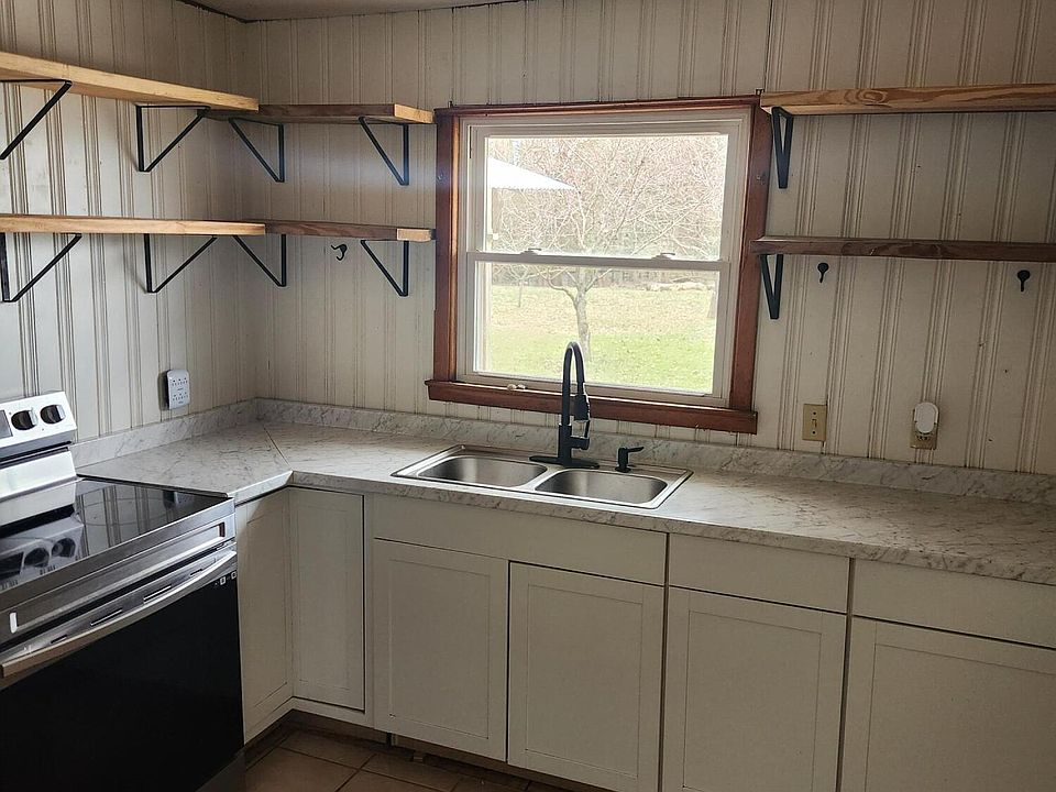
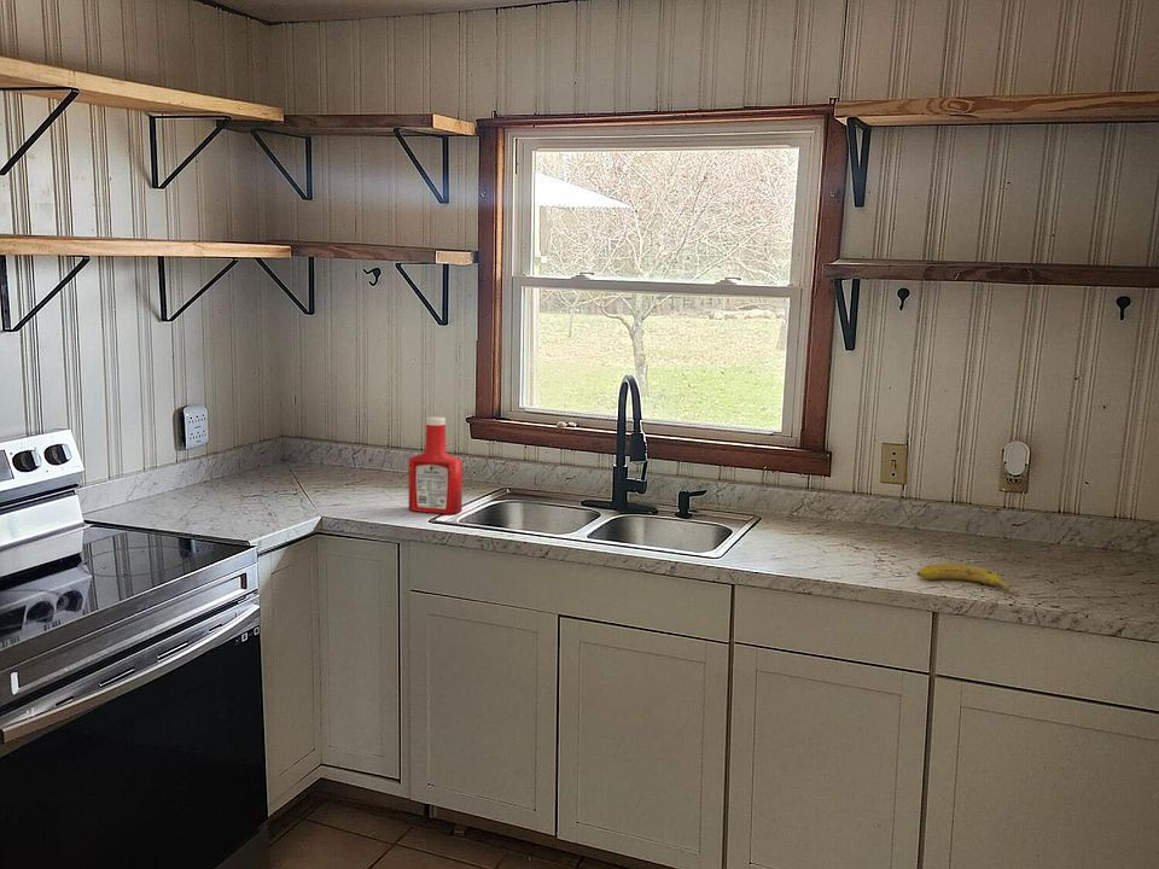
+ soap bottle (435, 463)
+ fruit (966, 576)
